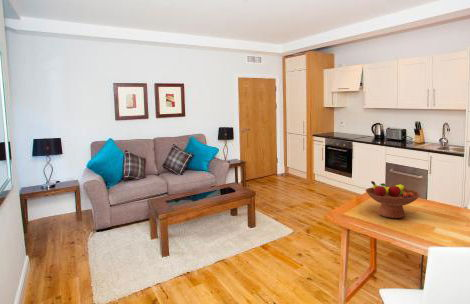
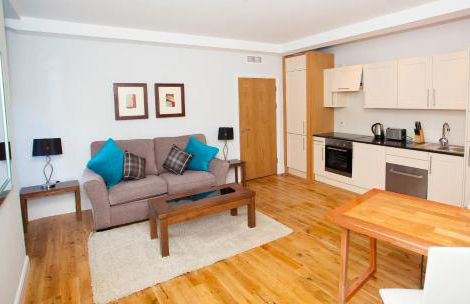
- fruit bowl (391, 199)
